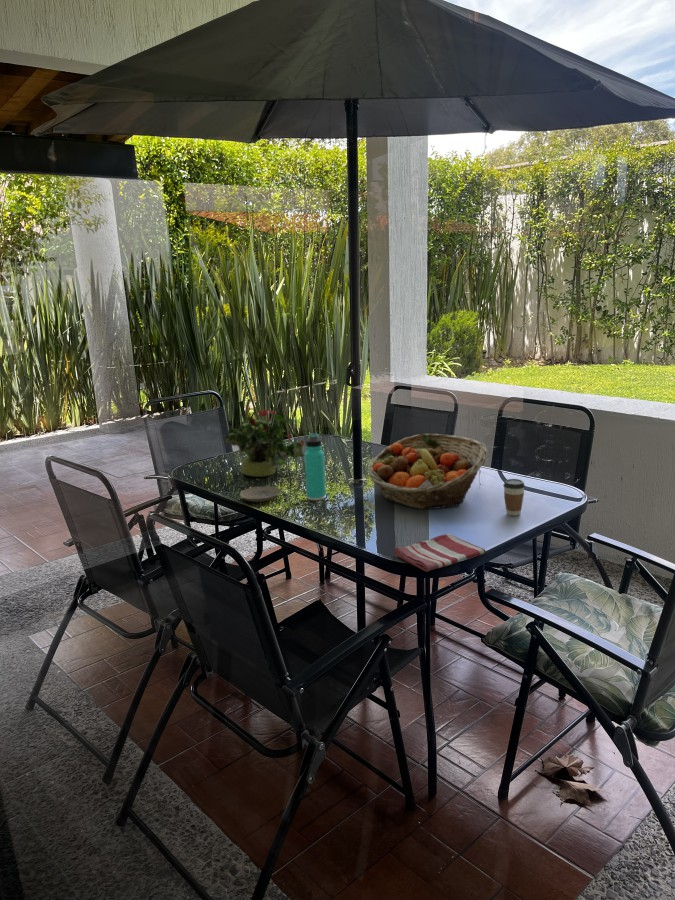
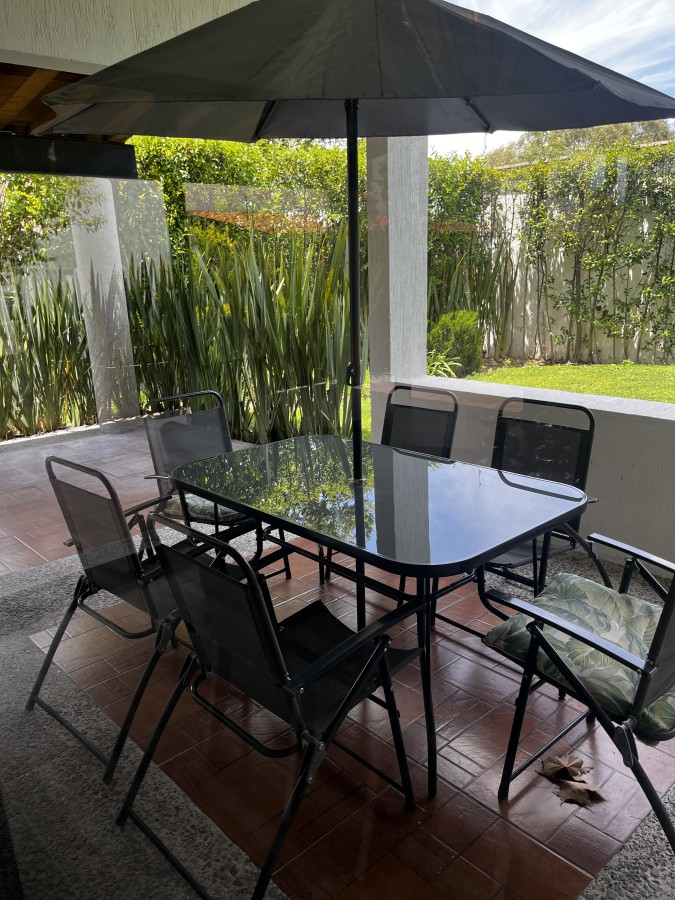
- fruit basket (426, 469)
- dish towel (439, 550)
- coffee cup (513, 497)
- plate (260, 495)
- thermos bottle (314, 466)
- potted plant (264, 439)
